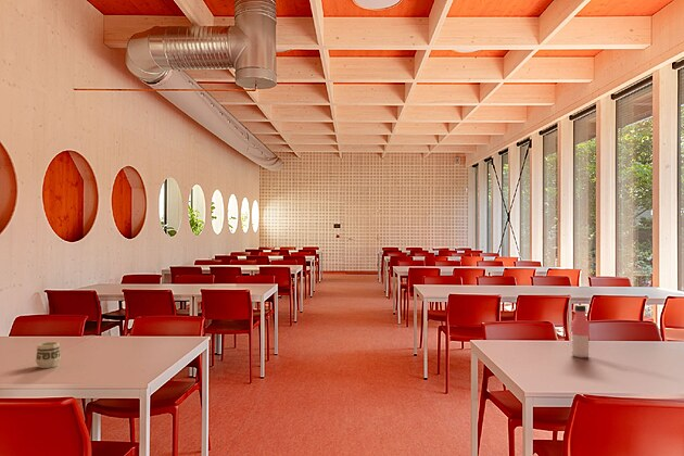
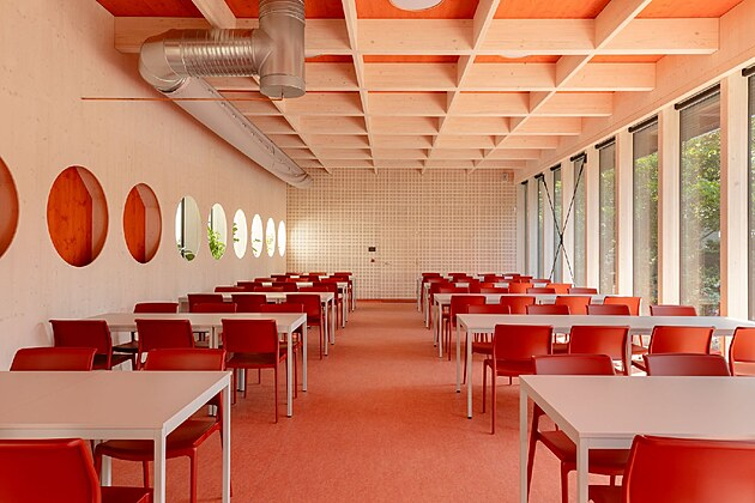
- water bottle (580, 330)
- cup (48, 354)
